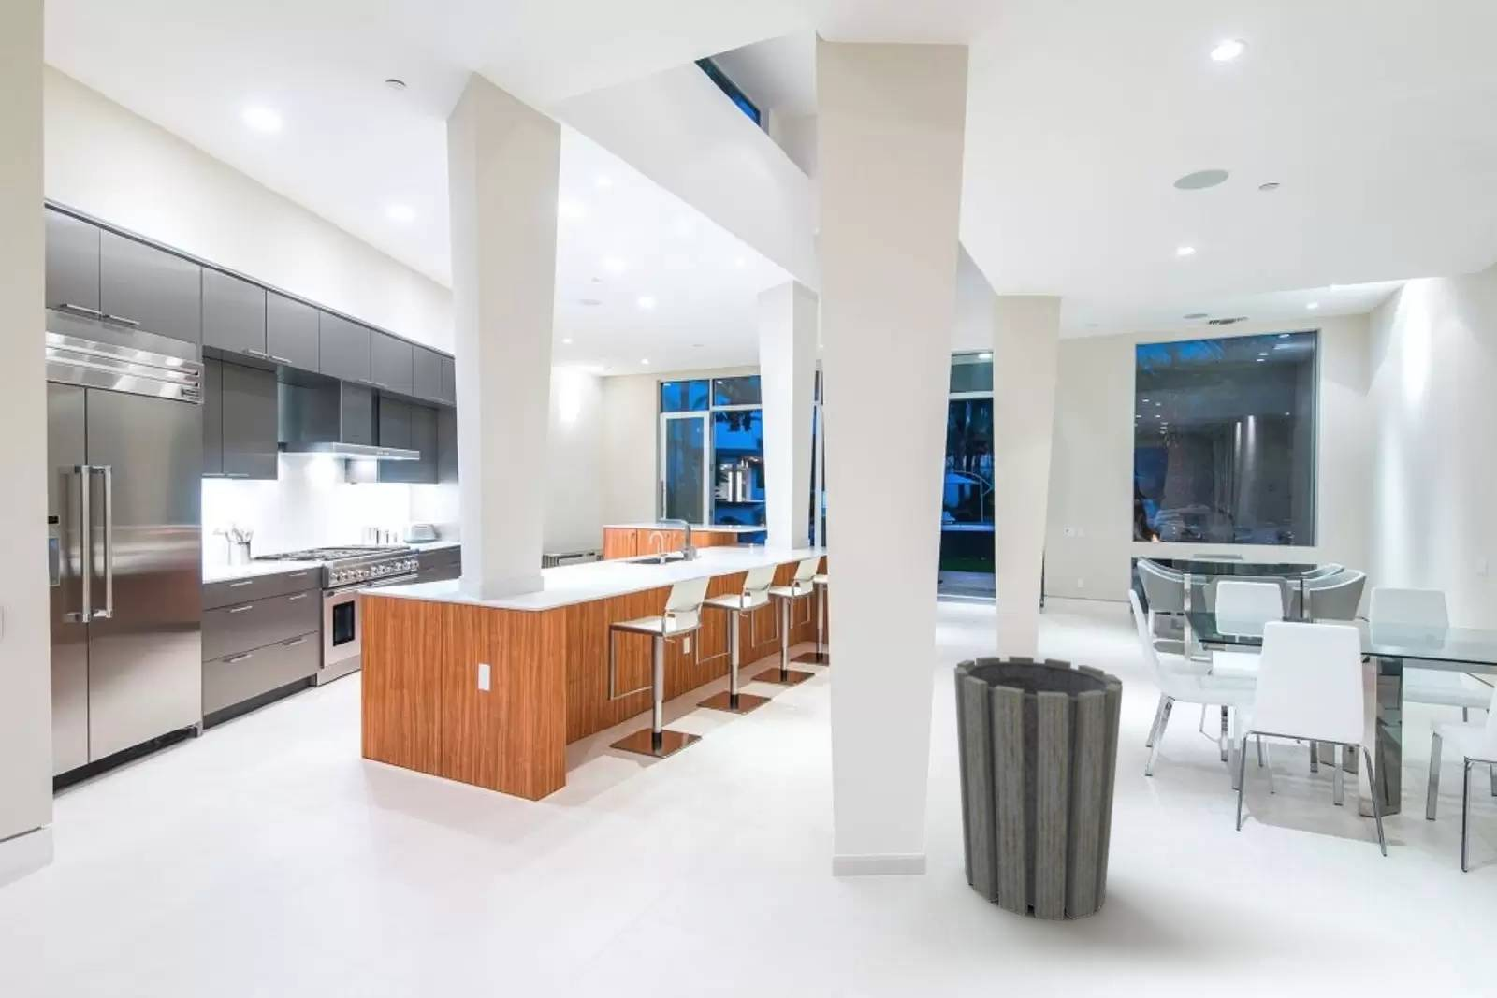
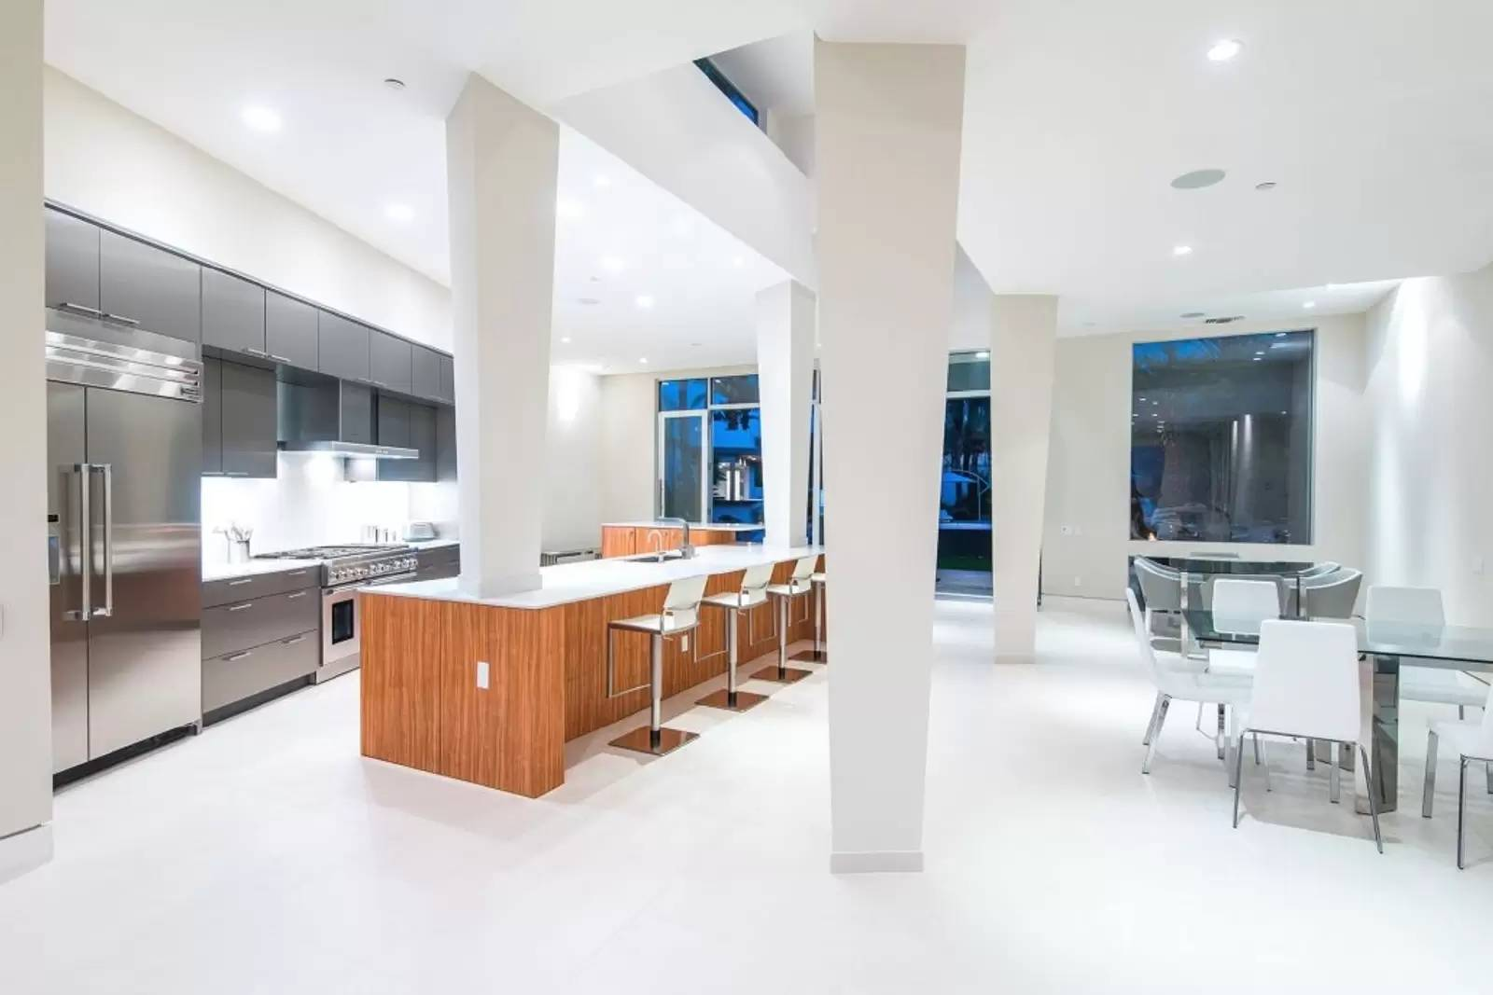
- trash can (1033, 779)
